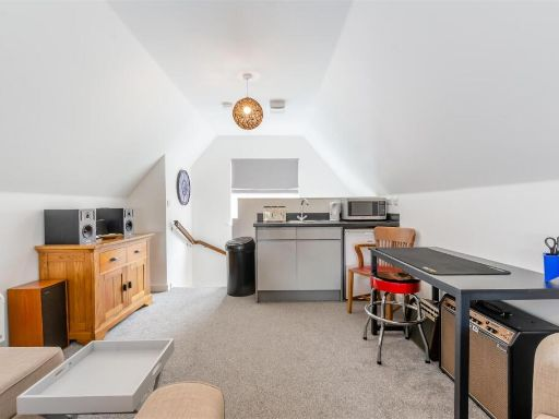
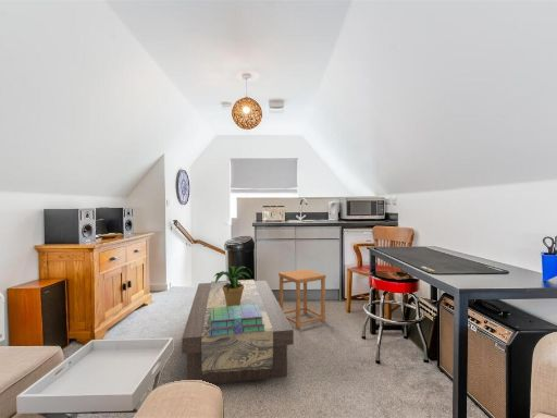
+ stack of books (235, 318)
+ potted plant (233, 285)
+ coffee table (235, 334)
+ side table (299, 296)
